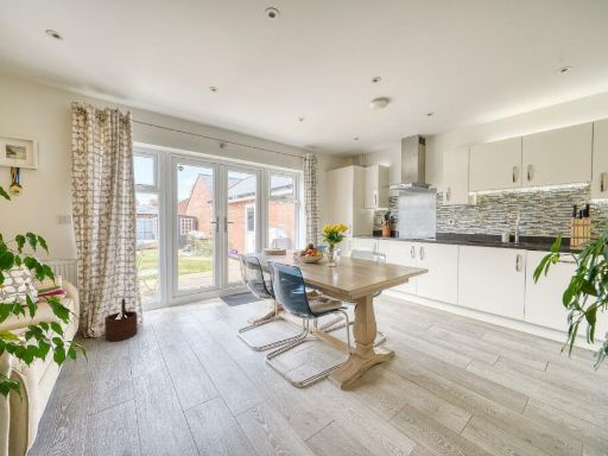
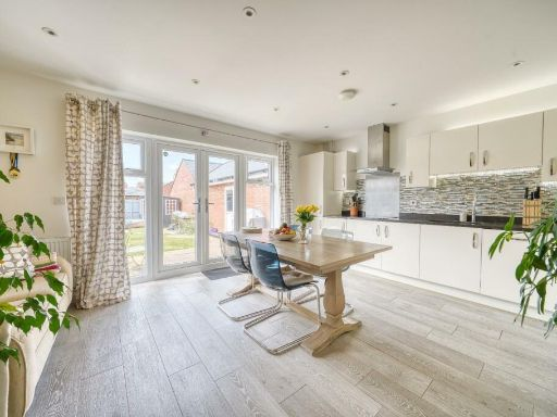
- wooden bucket (121, 317)
